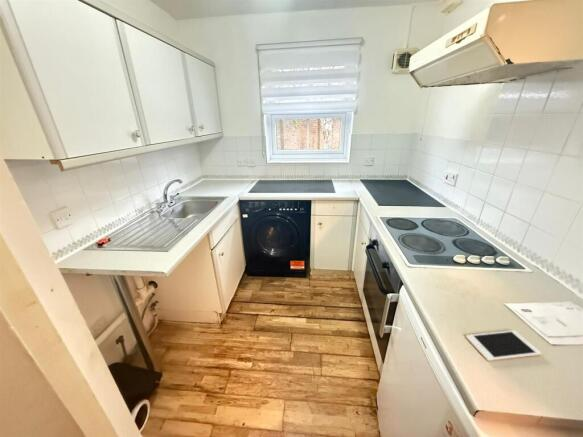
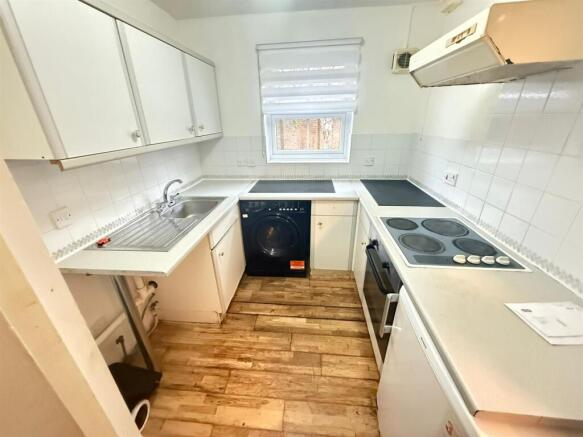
- cell phone (501, 344)
